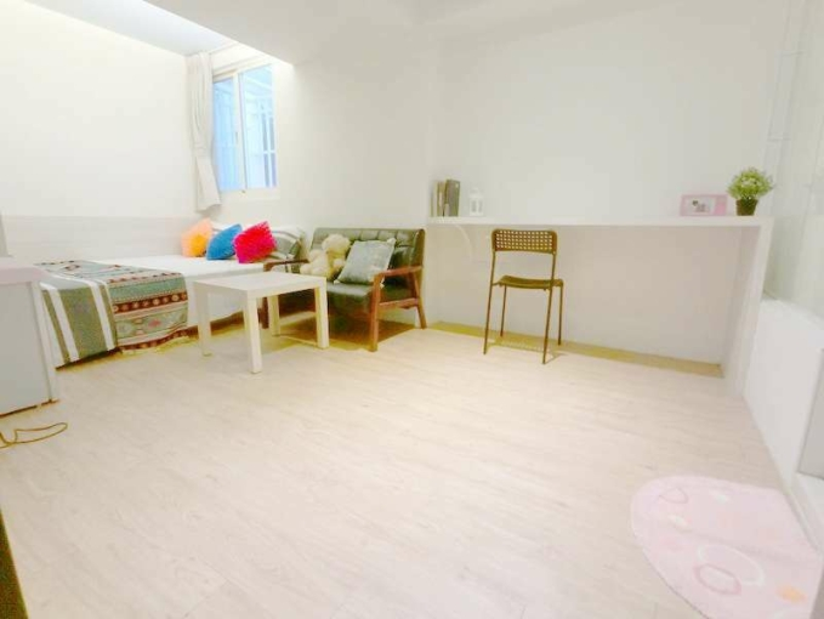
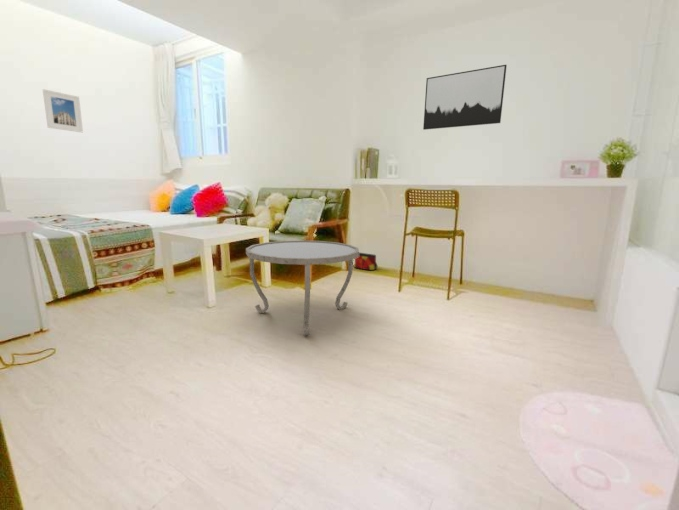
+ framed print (63, 111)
+ bag (364, 260)
+ wall art (461, 99)
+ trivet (305, 283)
